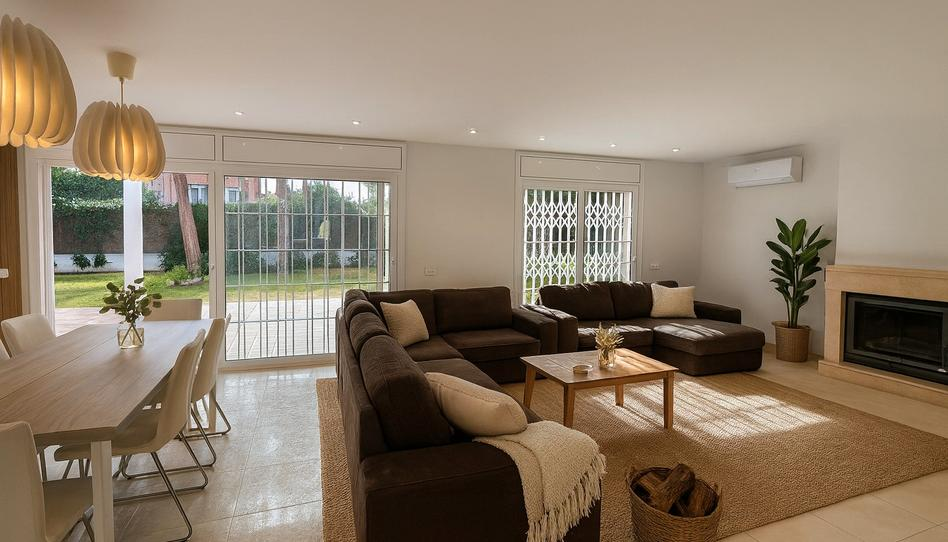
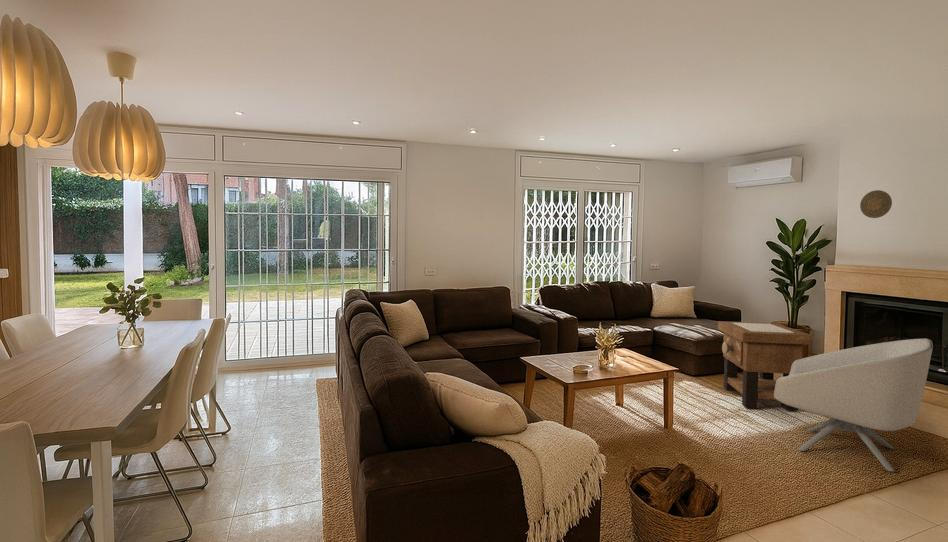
+ side table (756, 362)
+ decorative plate (874, 204)
+ armchair (839, 390)
